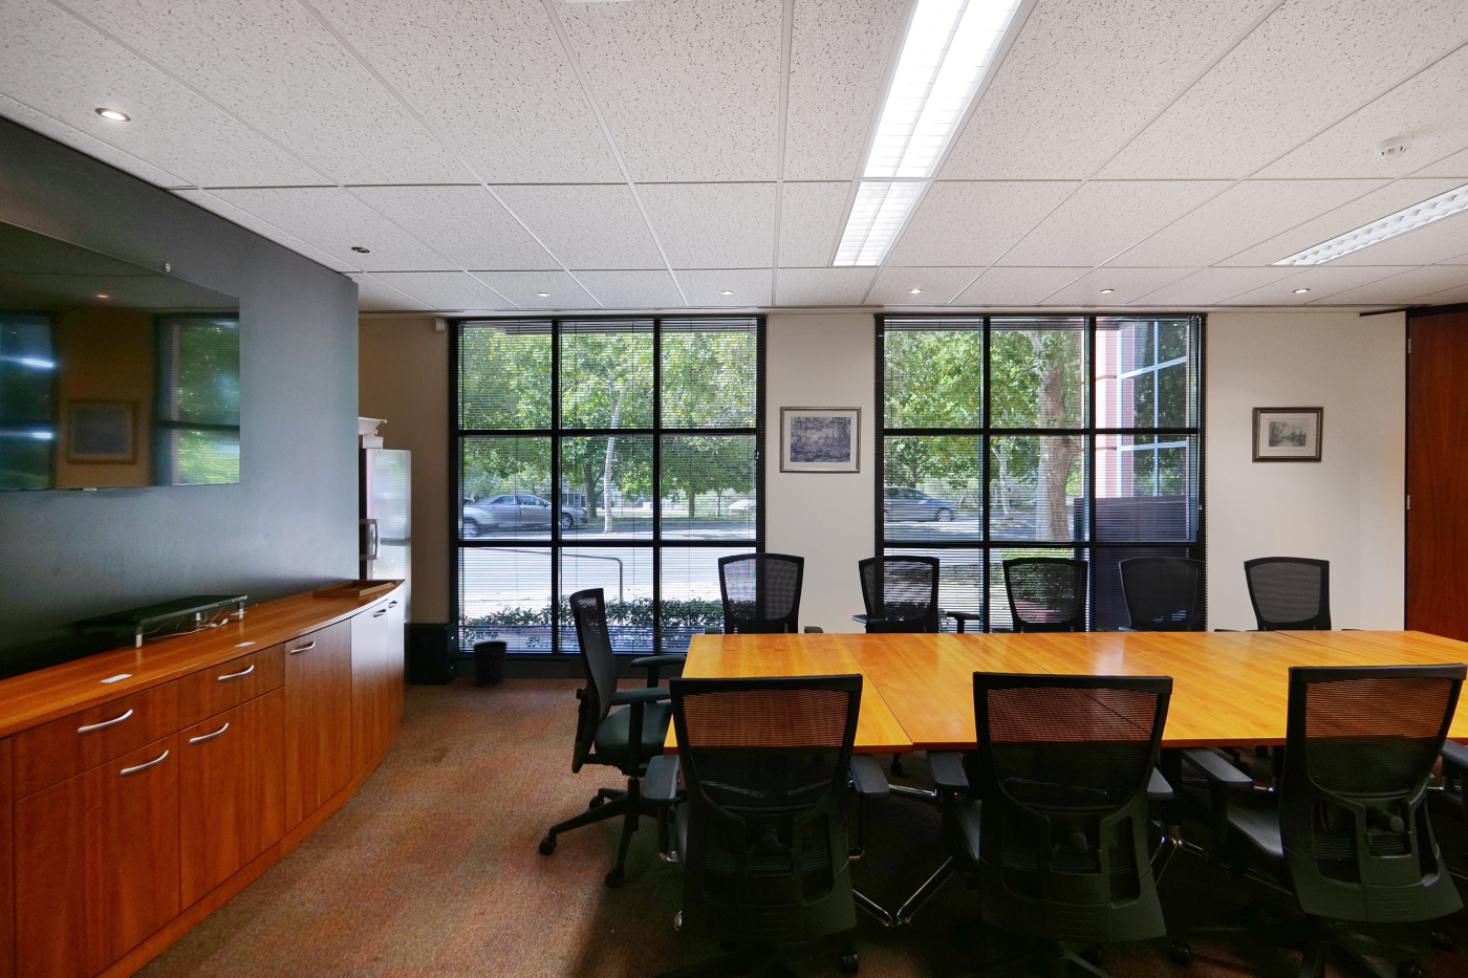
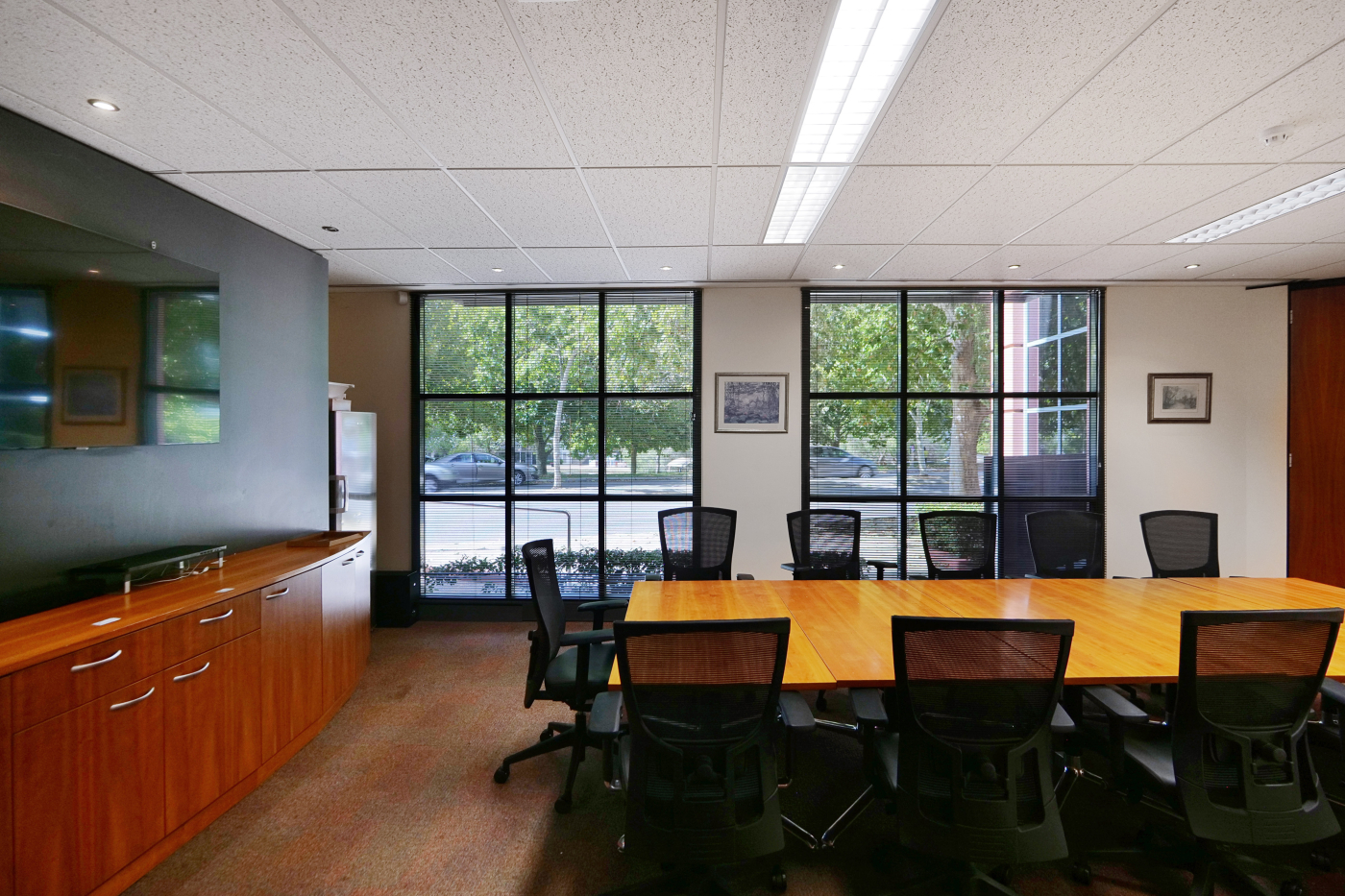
- wastebasket (490, 664)
